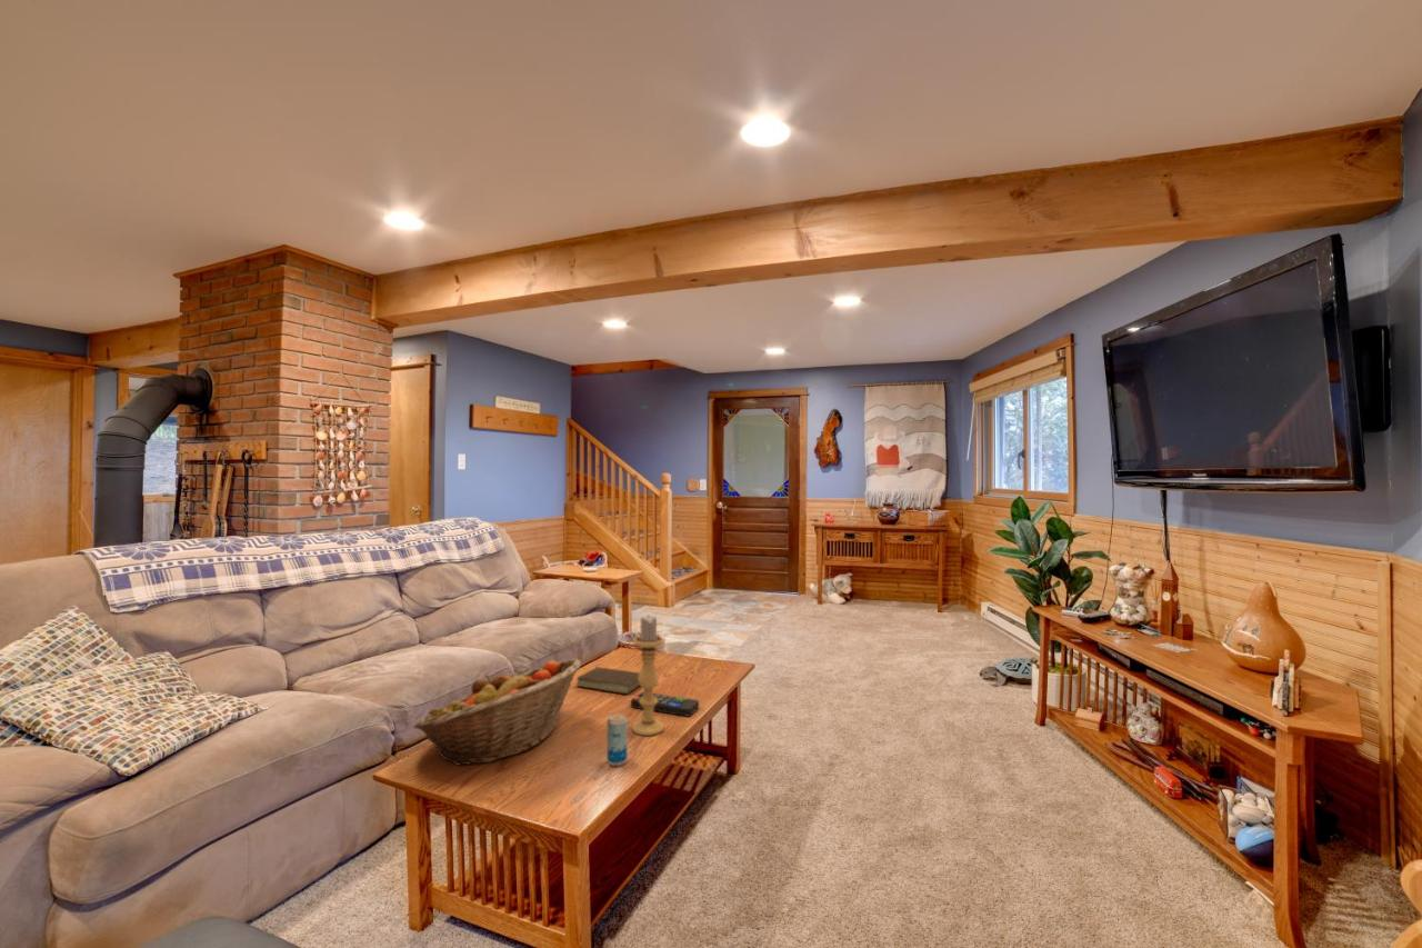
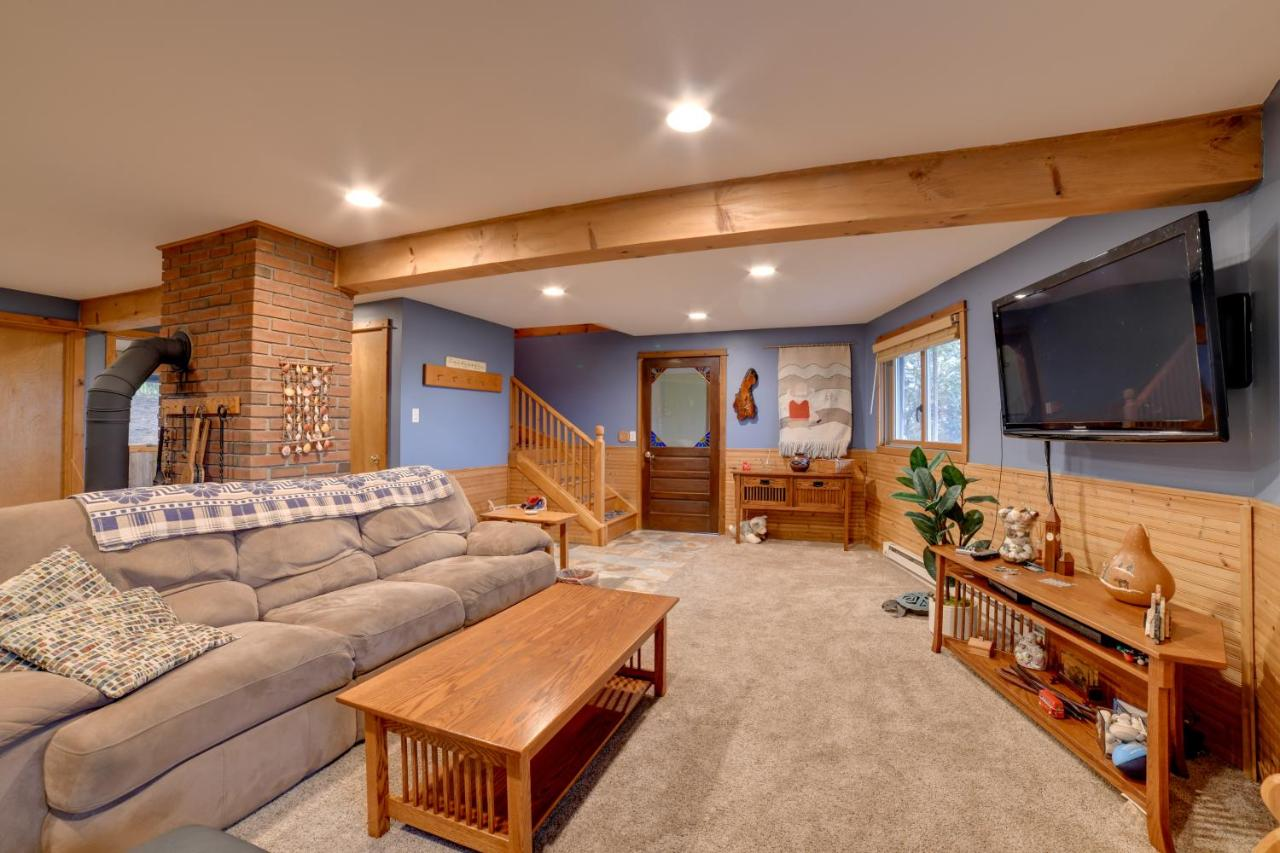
- book (614, 677)
- beverage can (617, 739)
- candle holder (648, 671)
- remote control (664, 702)
- fruit basket (504, 702)
